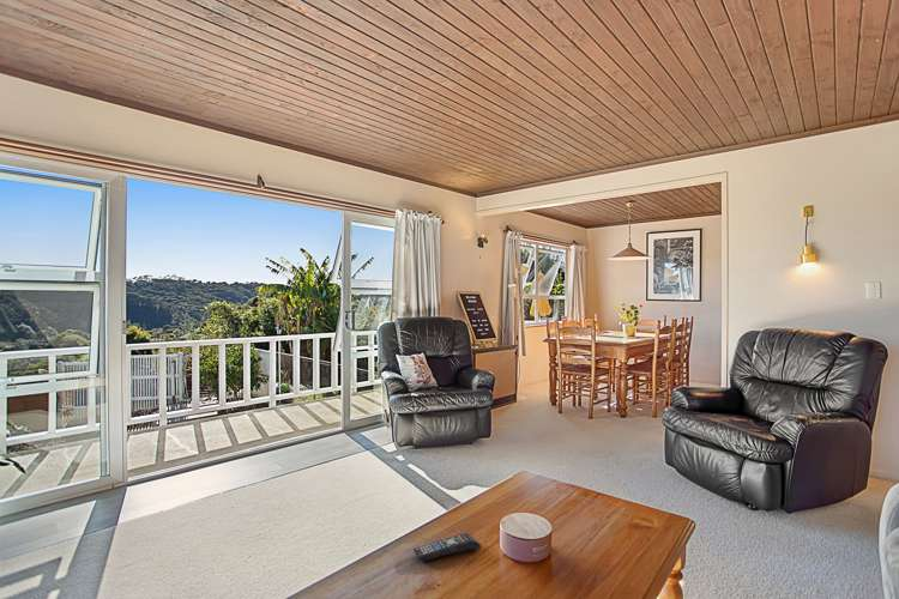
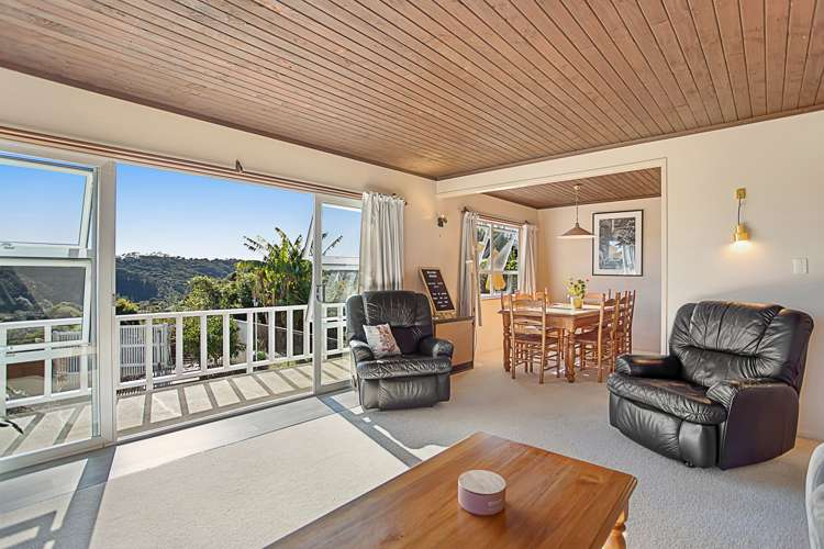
- remote control (447, 546)
